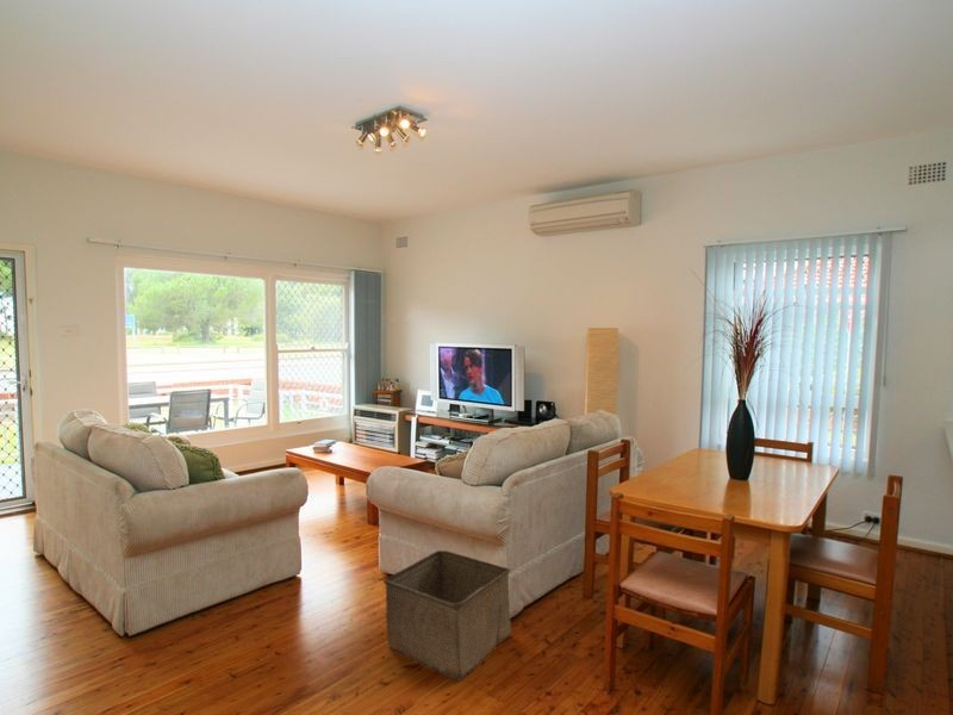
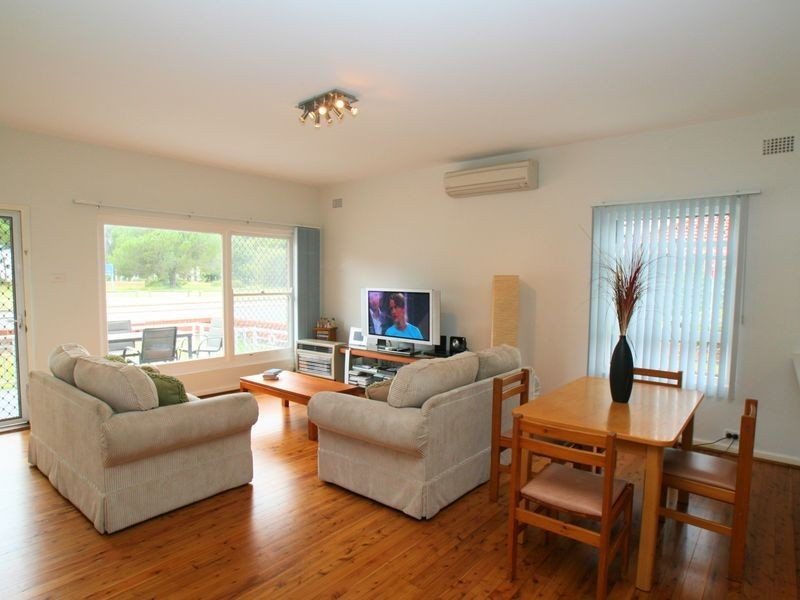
- storage bin (449, 608)
